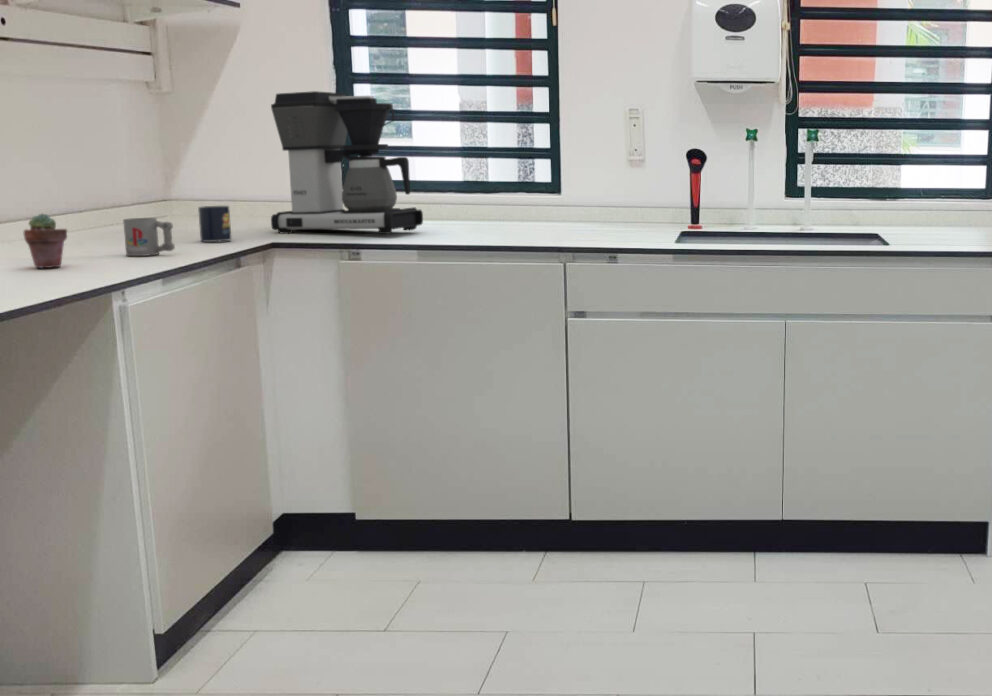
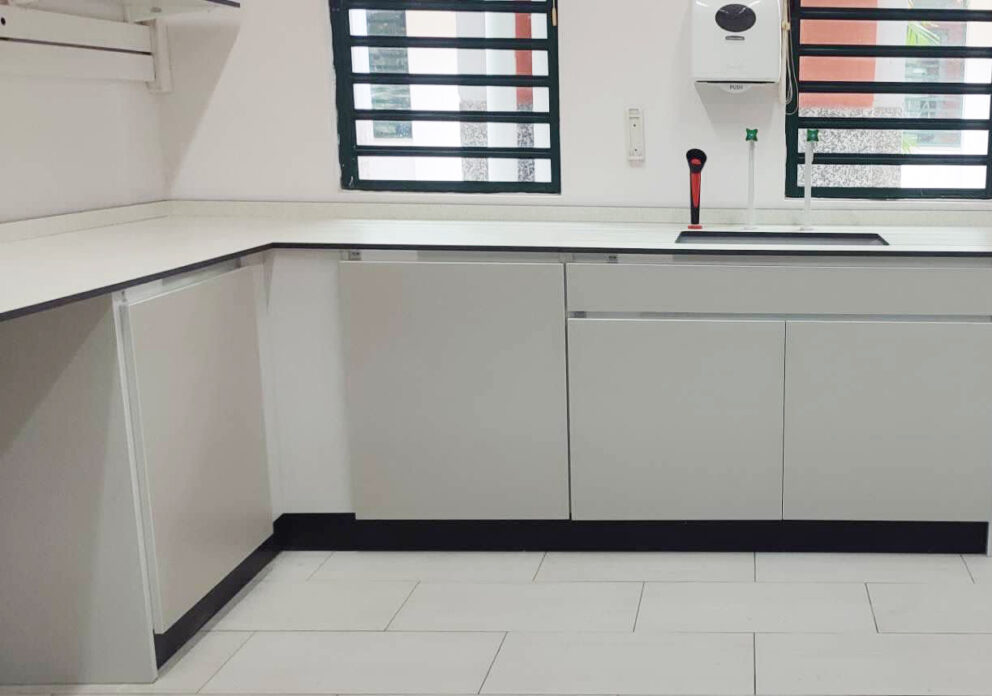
- potted succulent (45, 240)
- mug (218, 223)
- coffee maker (349, 162)
- mug (149, 236)
